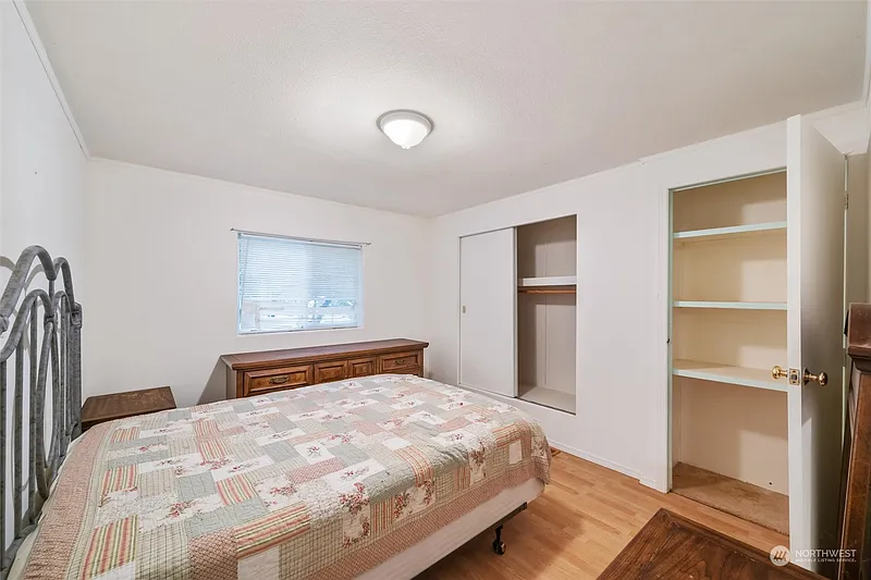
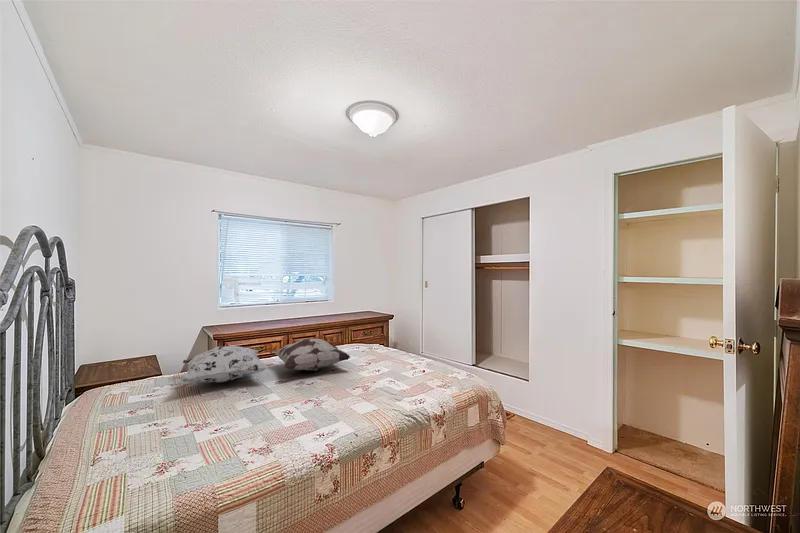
+ decorative pillow (224, 363)
+ decorative pillow (308, 354)
